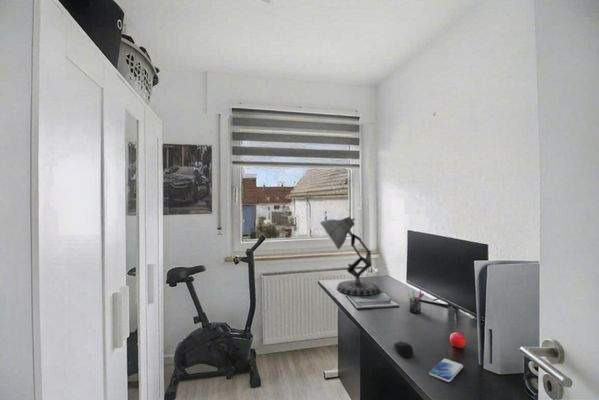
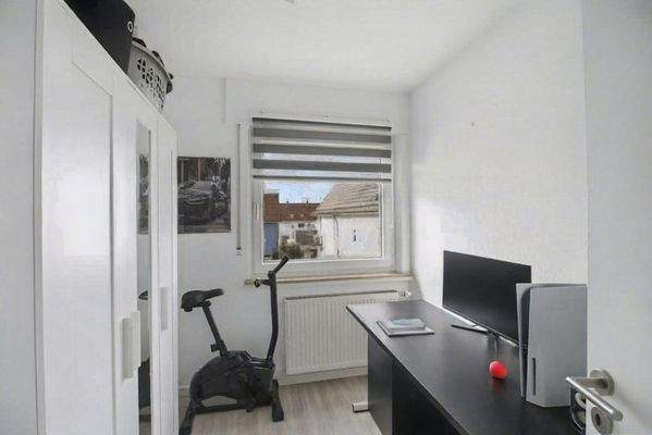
- desk lamp (354, 249)
- smartphone (446, 369)
- pen holder (415, 300)
- computer mouse (403, 347)
